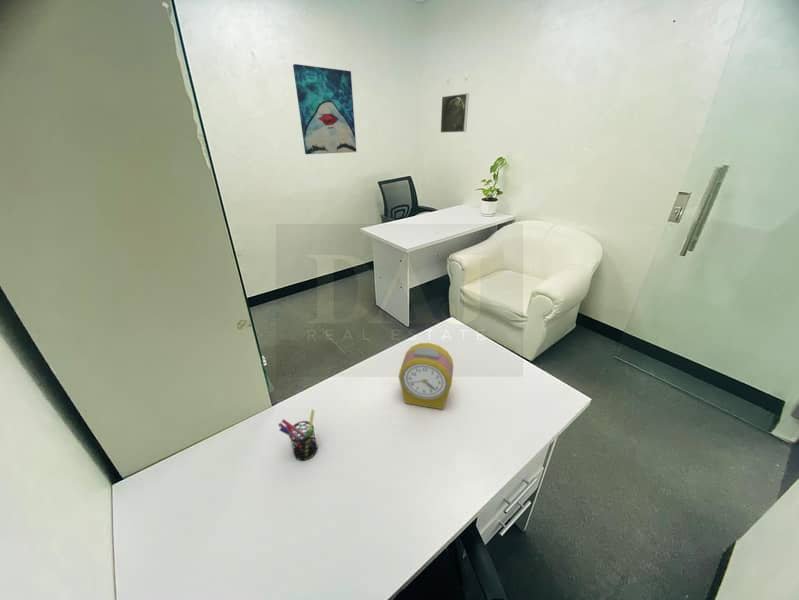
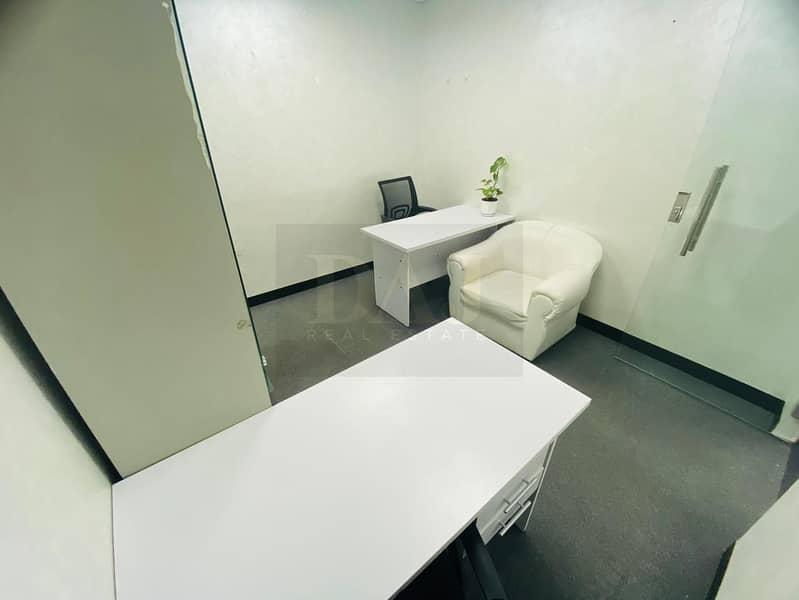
- pen holder (302, 435)
- wall art (327, 112)
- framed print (453, 114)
- alarm clock (426, 374)
